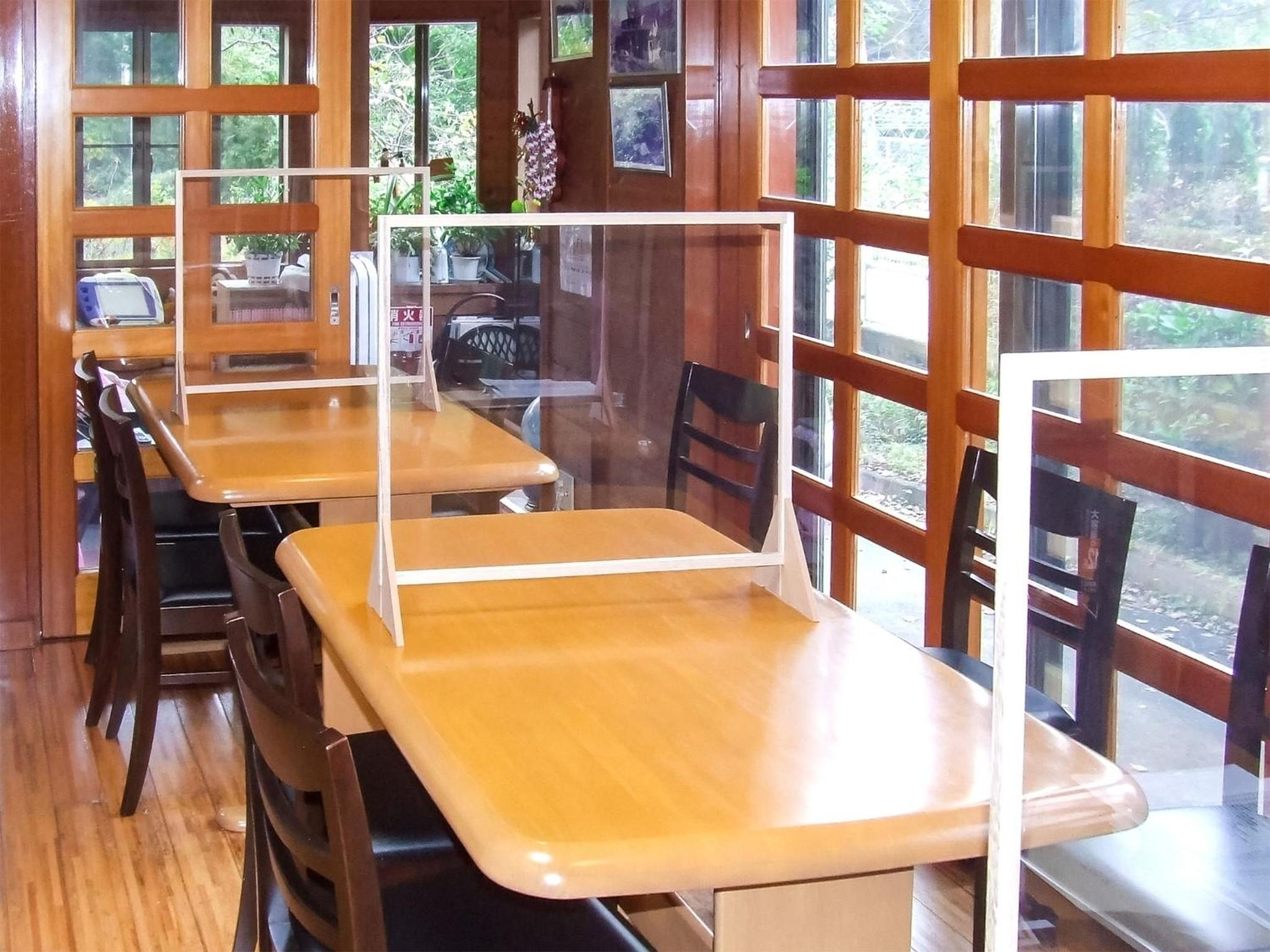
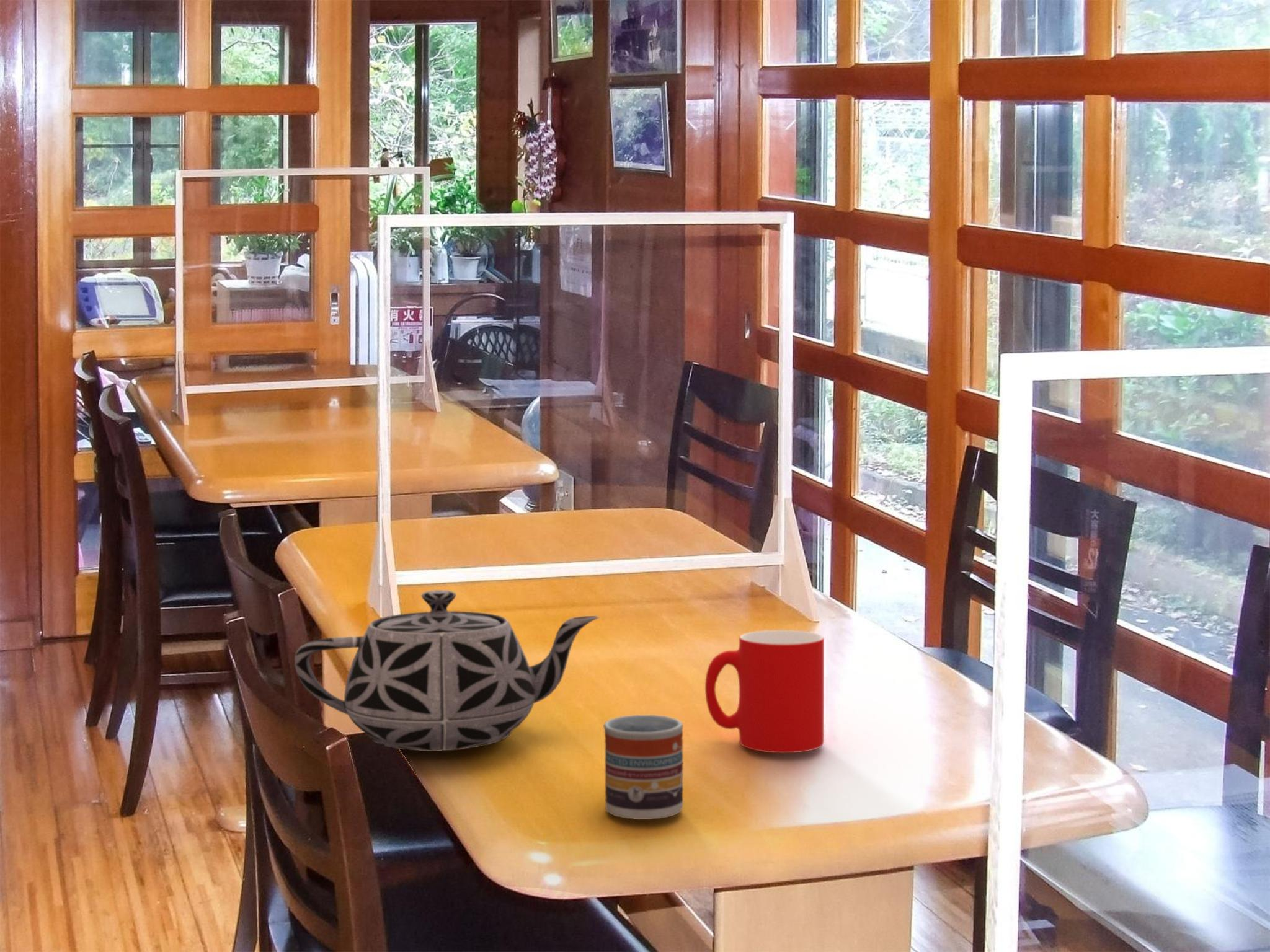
+ cup (640, 762)
+ teapot (450, 664)
+ cup (764, 690)
